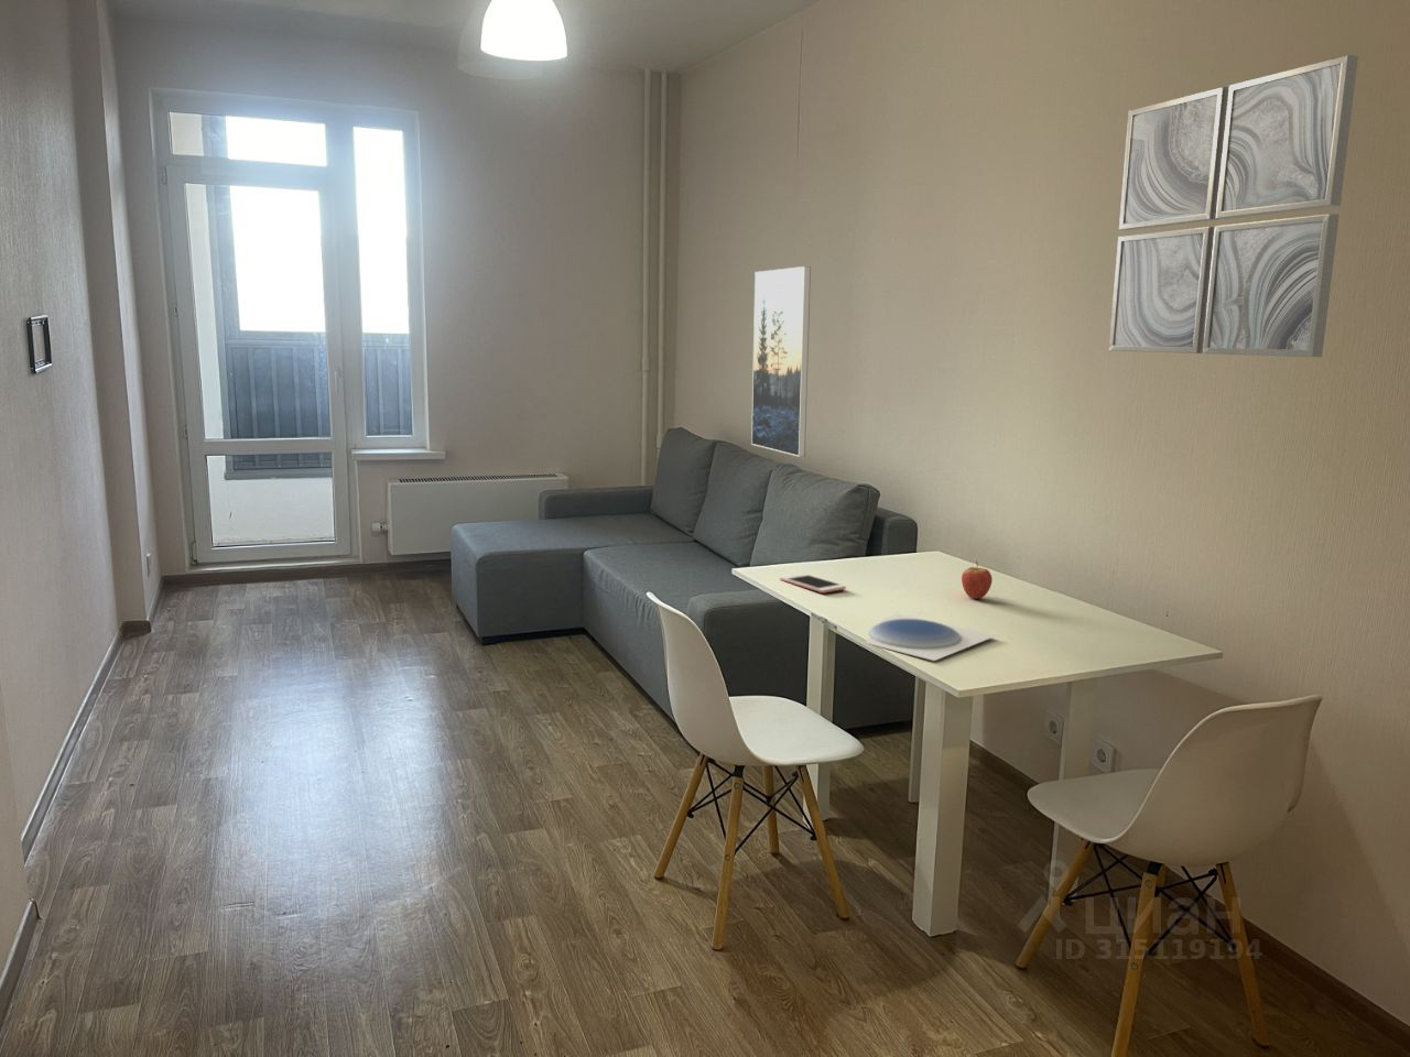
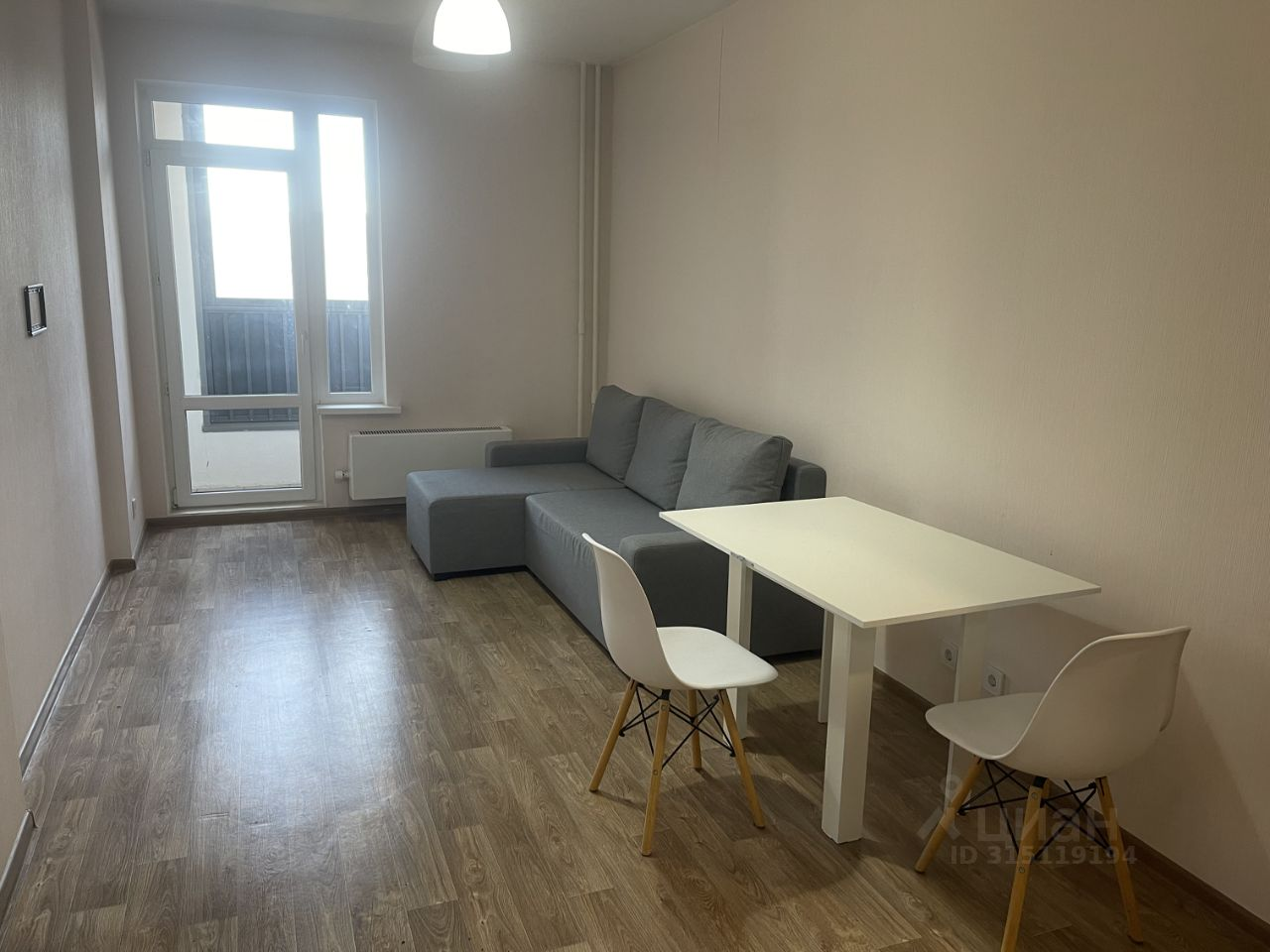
- wall art (1216, 225)
- cell phone (812, 583)
- fruit (976, 580)
- plate (915, 630)
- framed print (778, 361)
